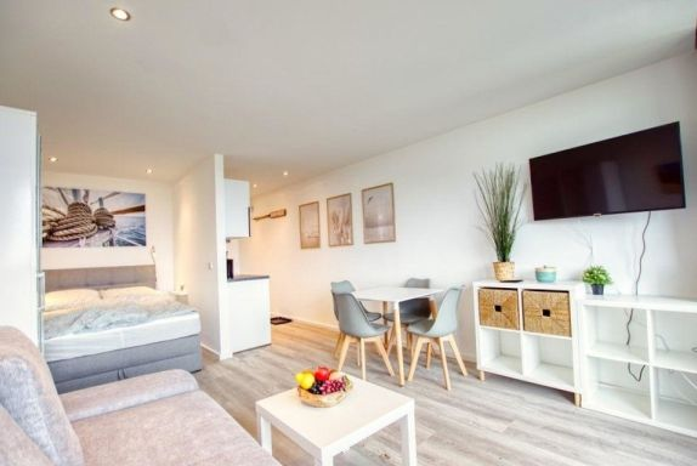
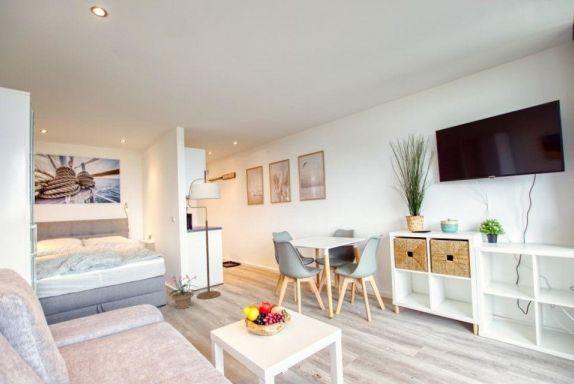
+ floor lamp (206, 236)
+ potted plant (183, 290)
